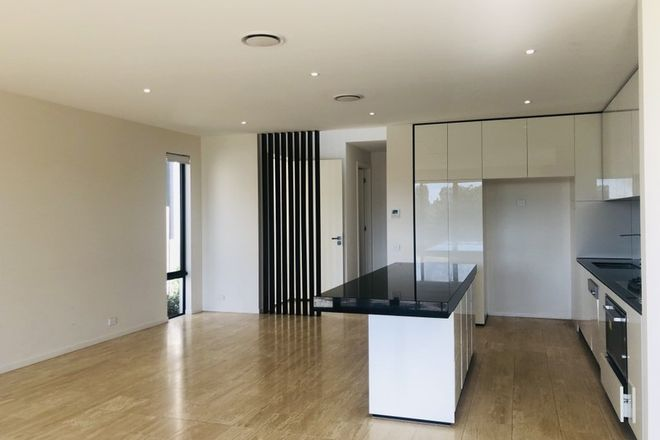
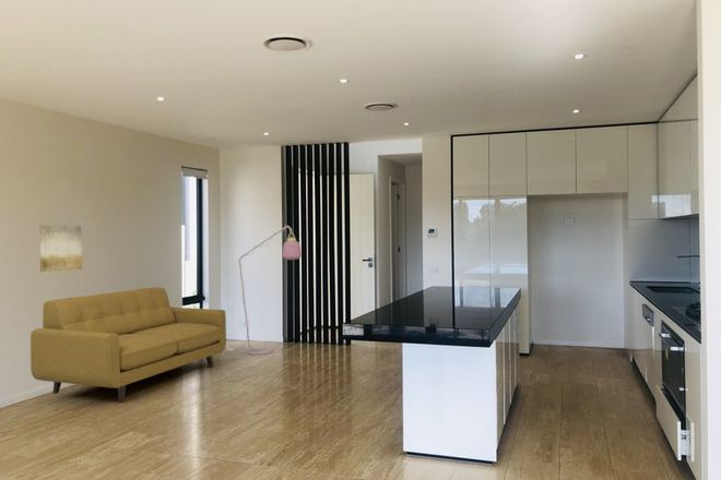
+ wall art (61, 248)
+ floor lamp (243, 288)
+ sofa (140, 336)
